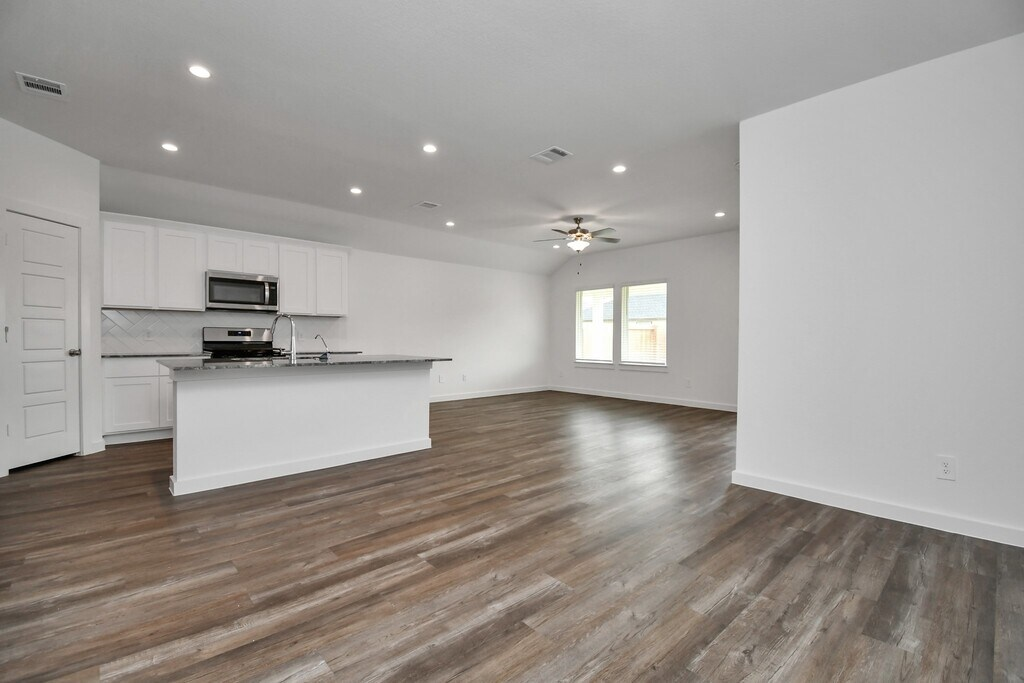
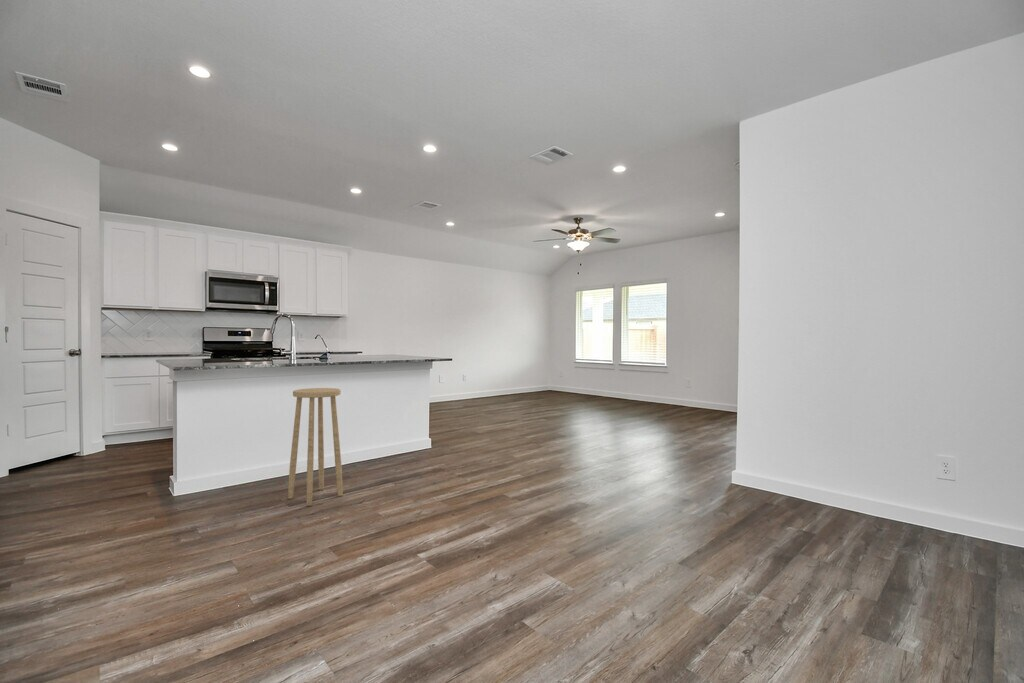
+ stool (318, 443)
